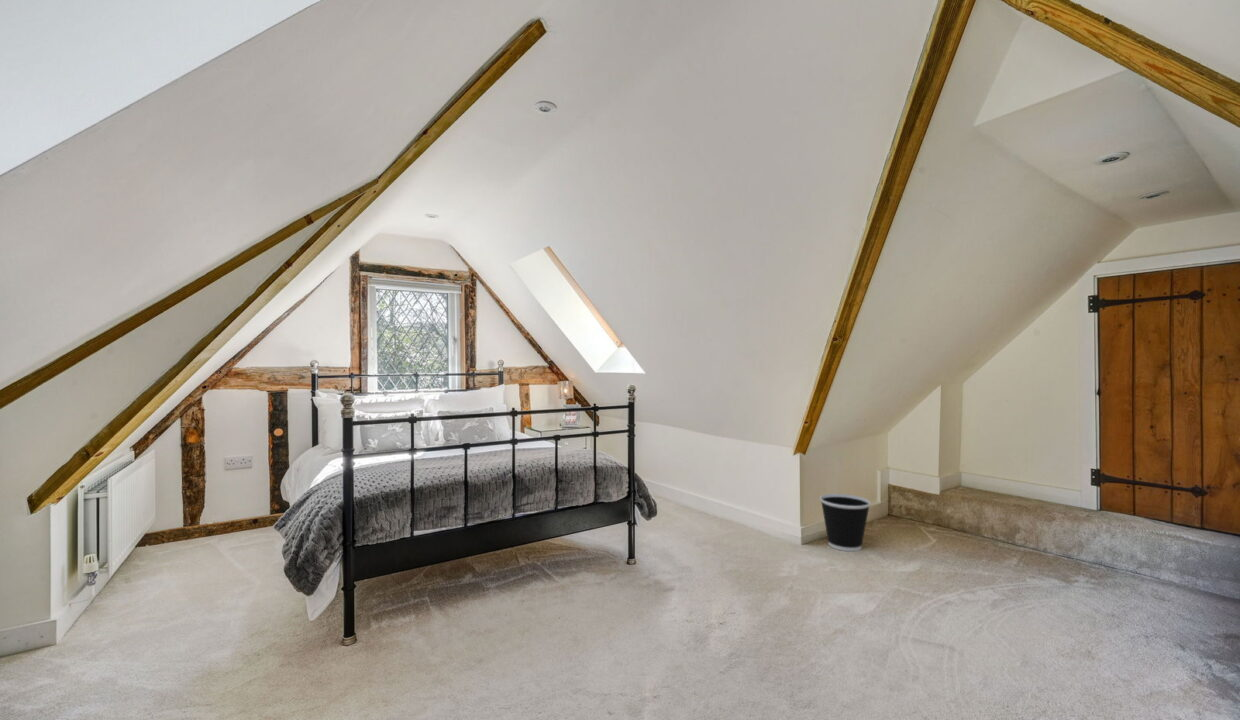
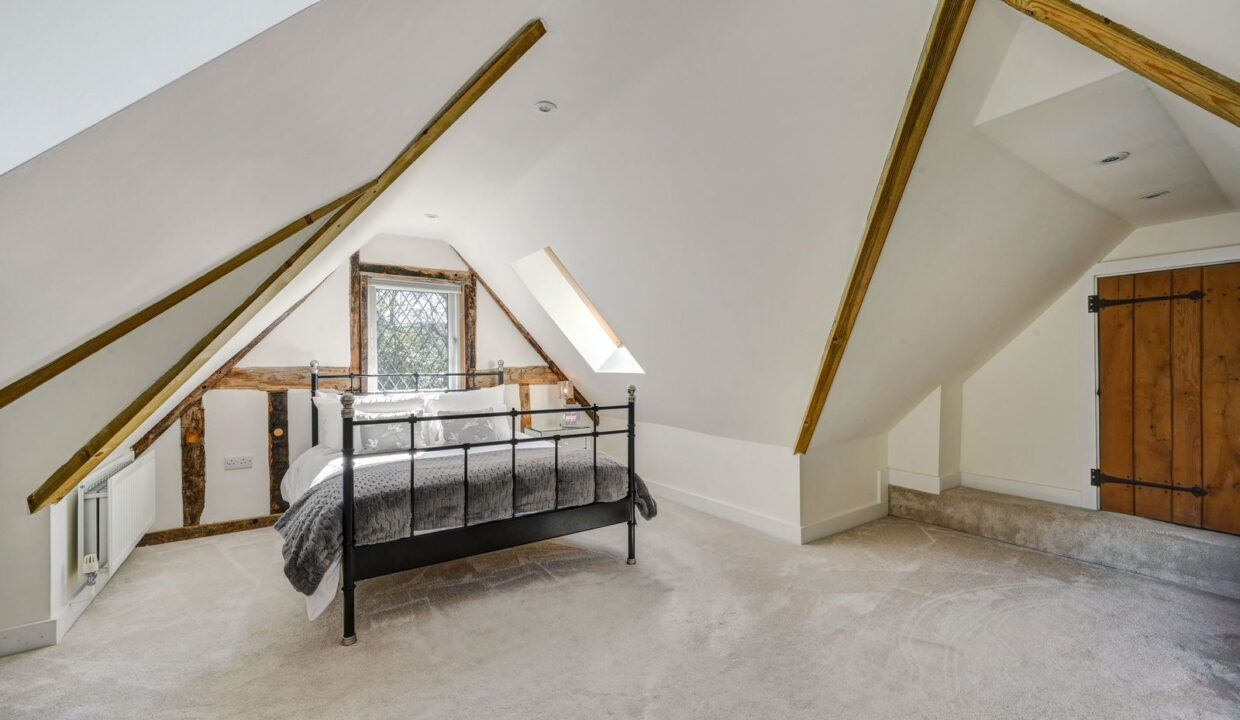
- wastebasket (844, 522)
